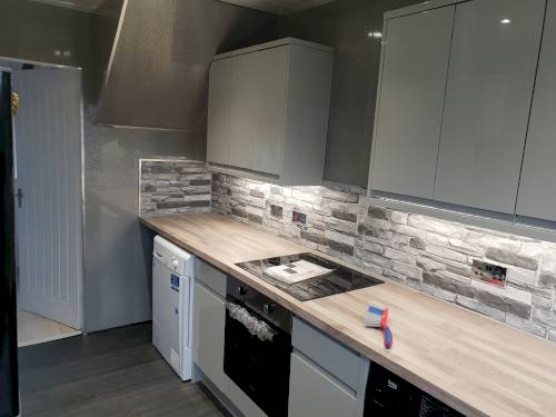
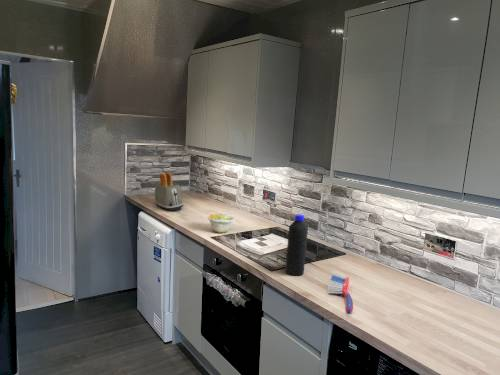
+ toaster (169, 190)
+ bottle (297, 244)
+ bowl (220, 224)
